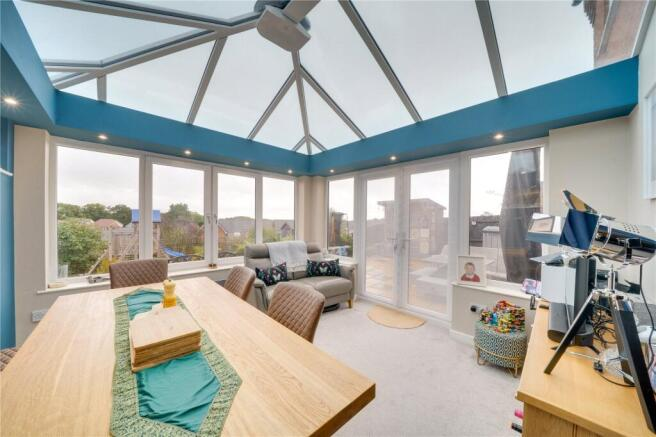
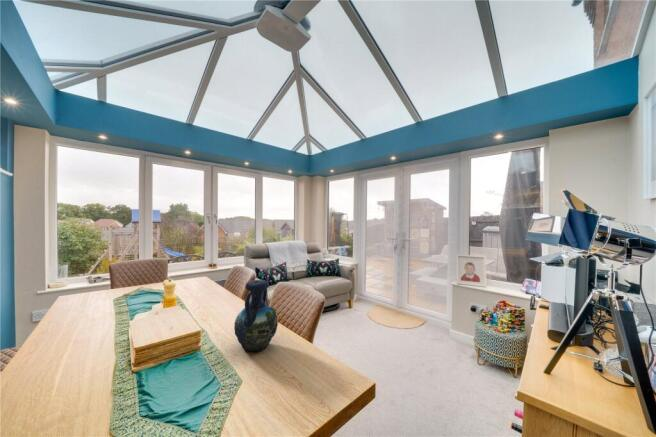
+ vase (256, 313)
